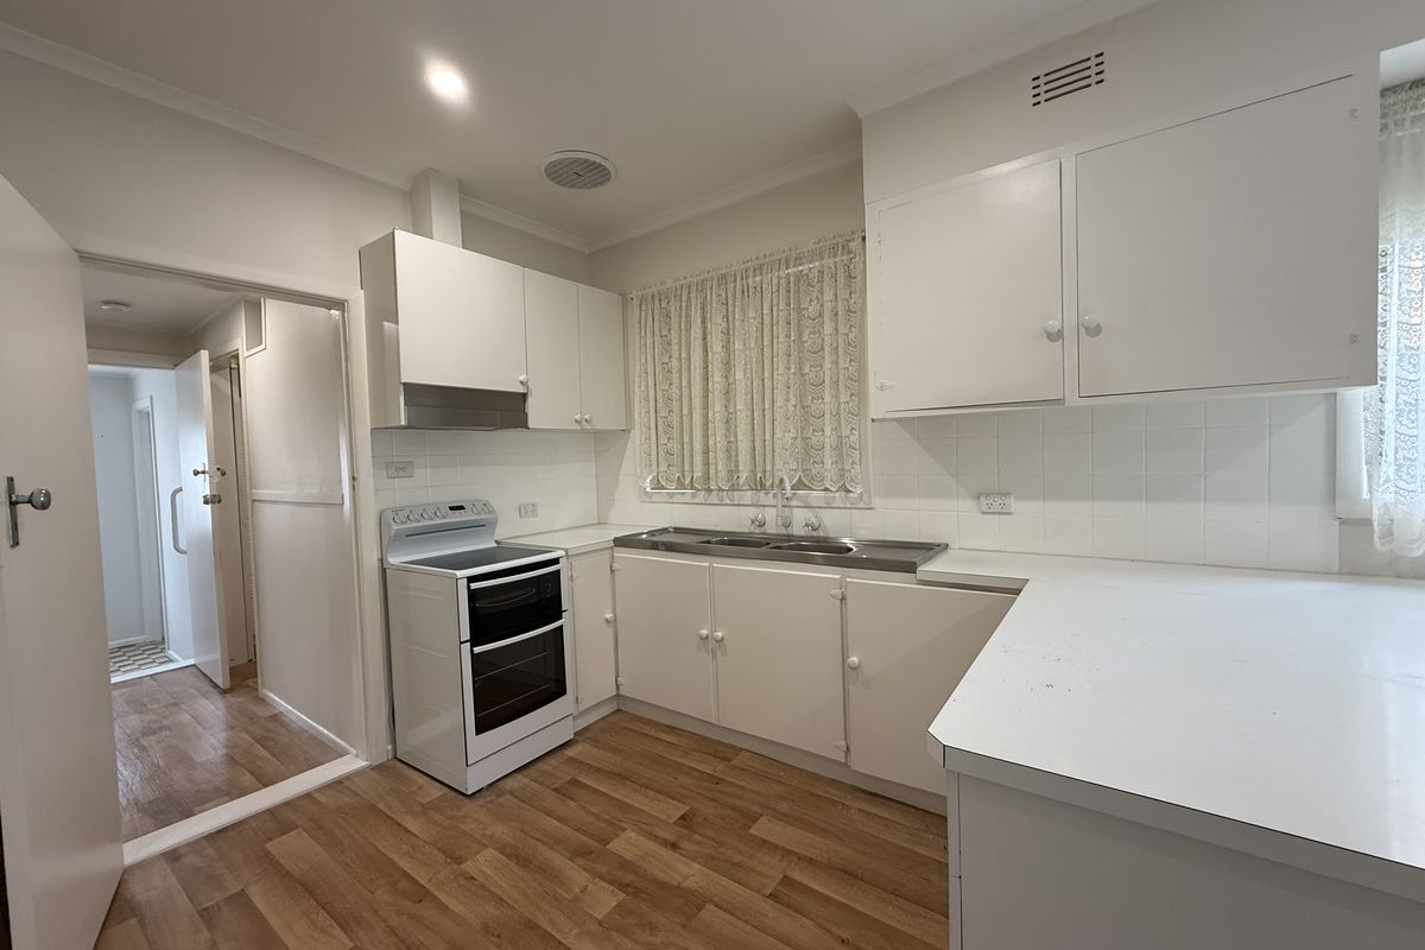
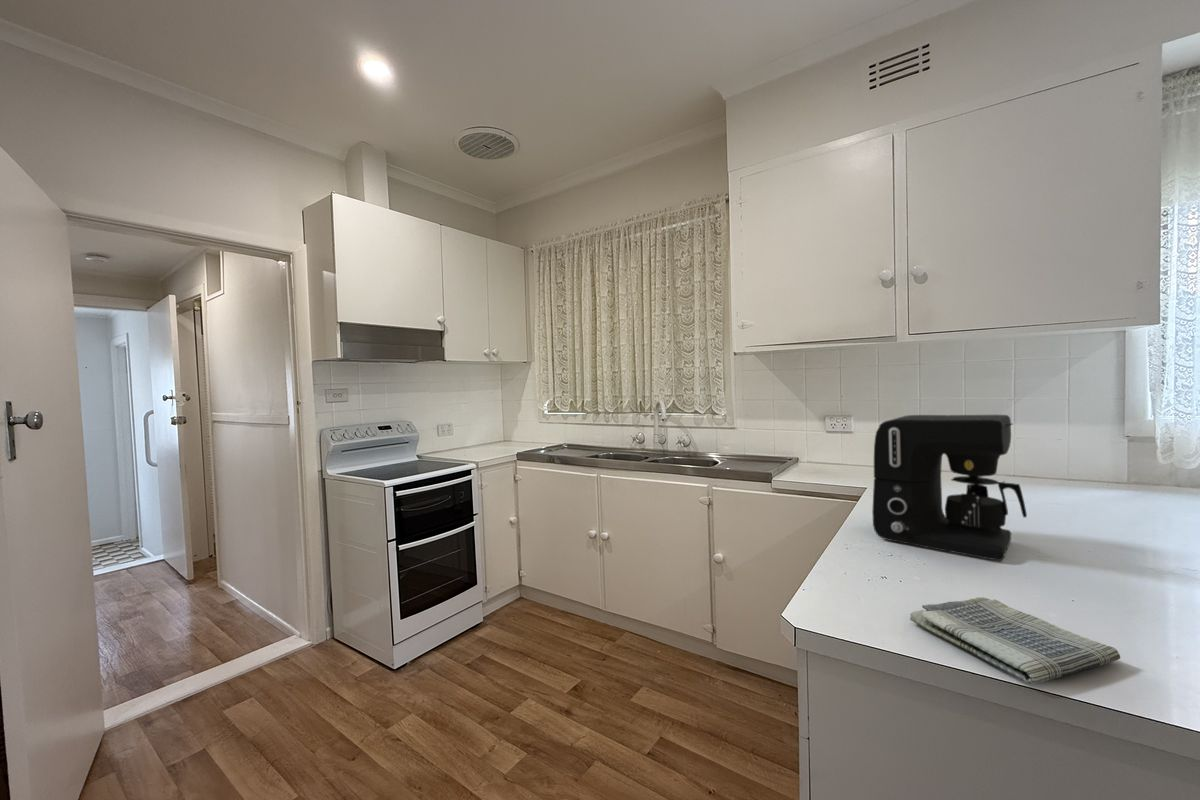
+ dish towel (1004, 630)
+ coffee maker (951, 479)
